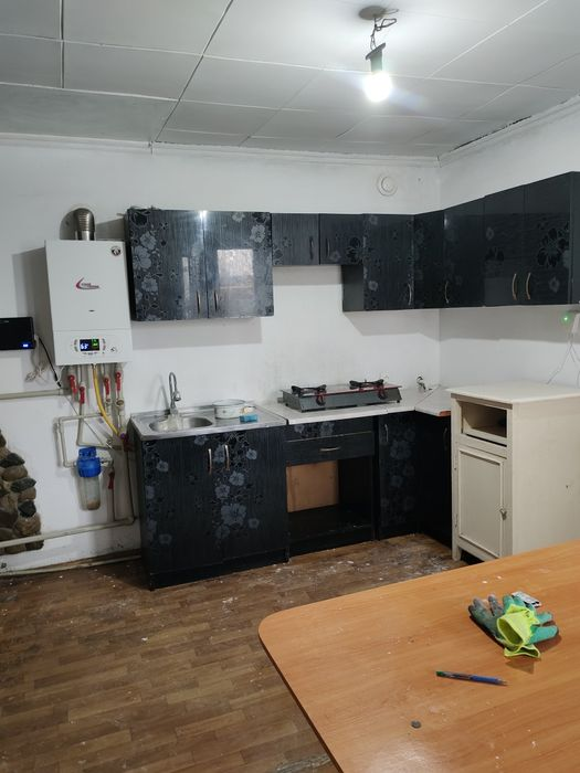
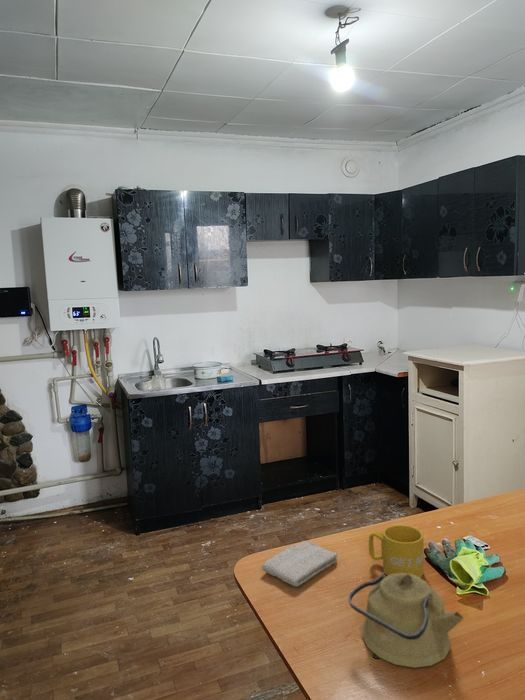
+ kettle (412, 610)
+ mug (395, 550)
+ washcloth (301, 561)
